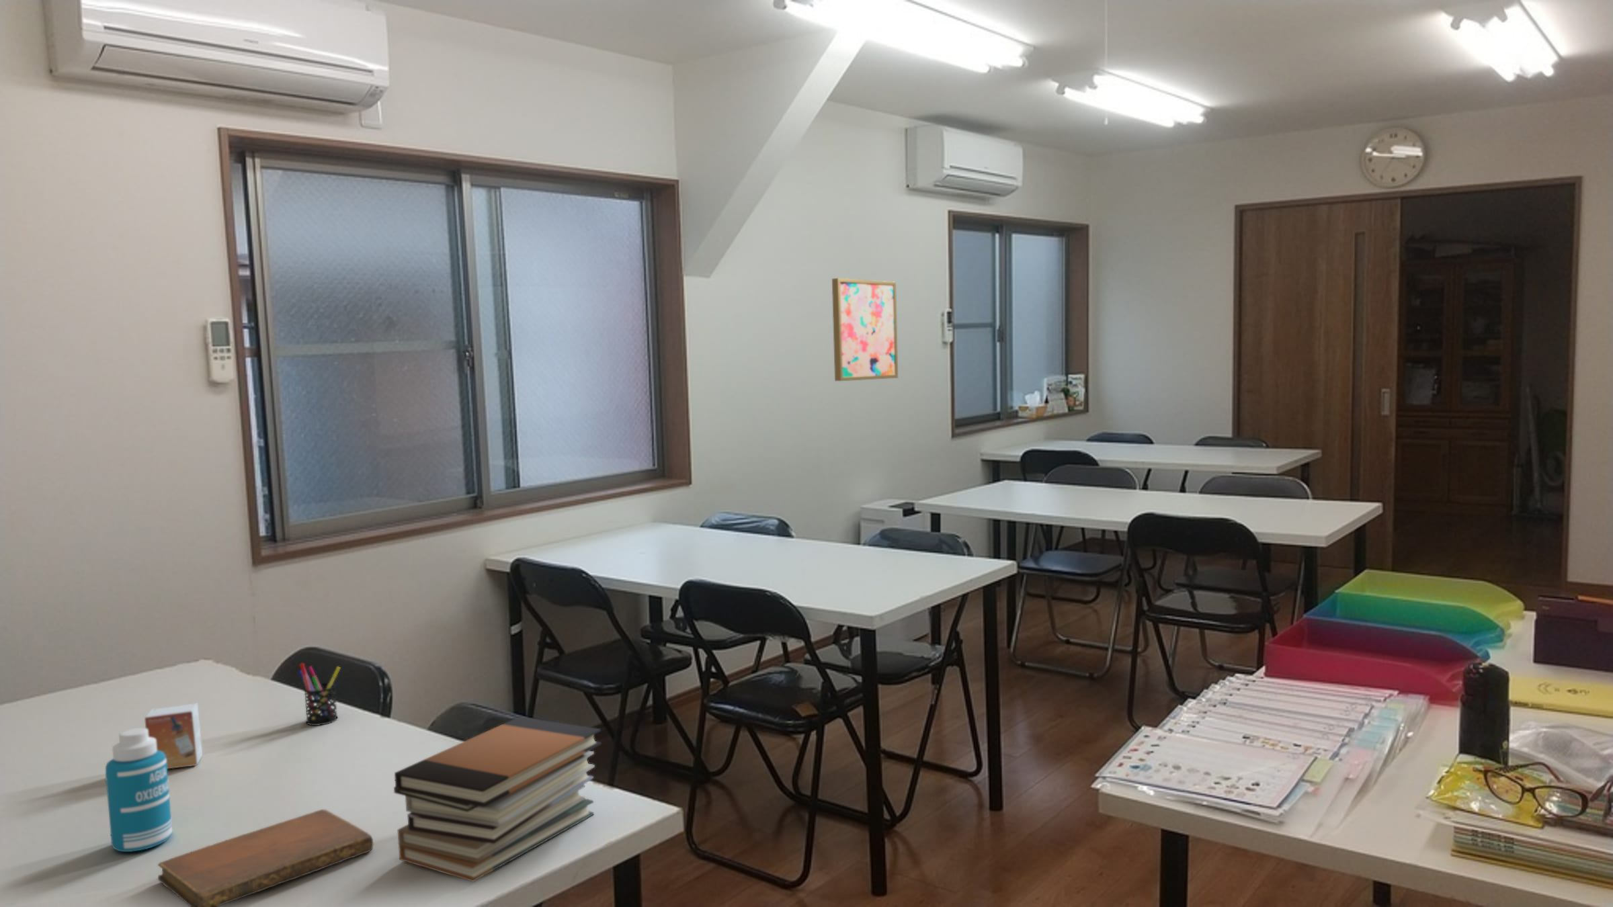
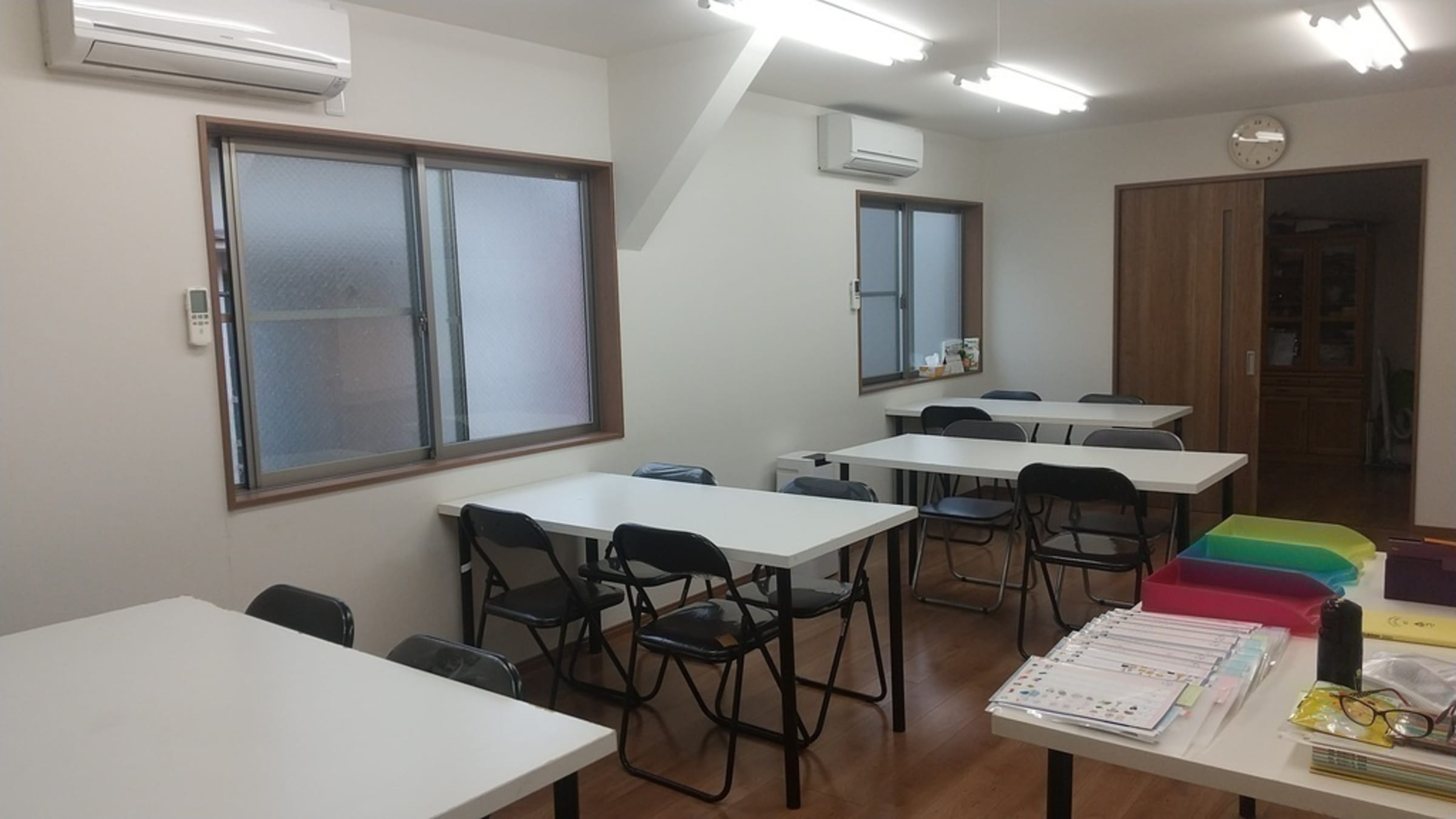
- bottle (137, 787)
- wall art (865, 330)
- notebook (267, 857)
- small box (174, 736)
- book stack (503, 792)
- pen holder (317, 692)
